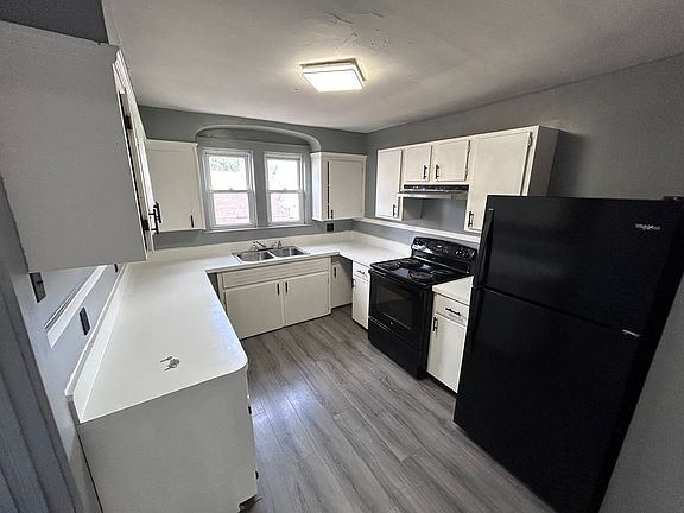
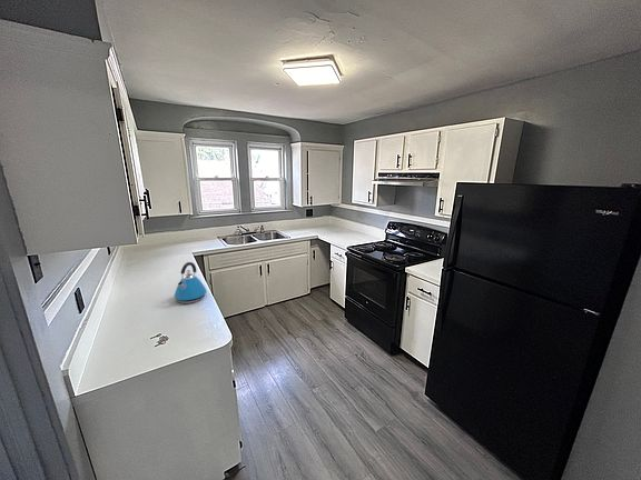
+ kettle (189, 279)
